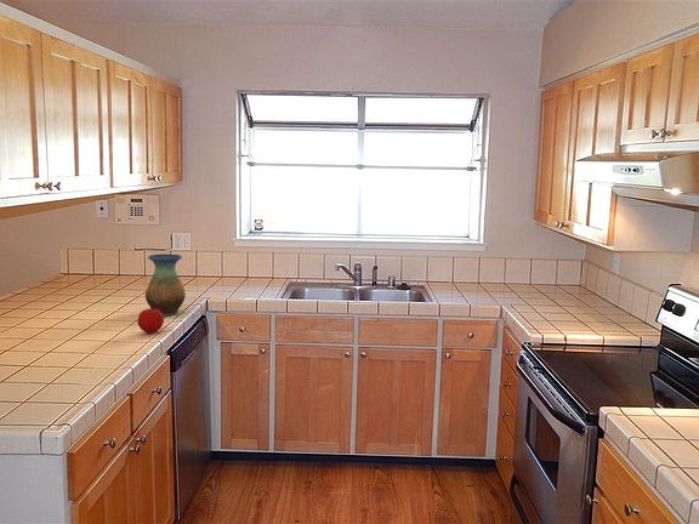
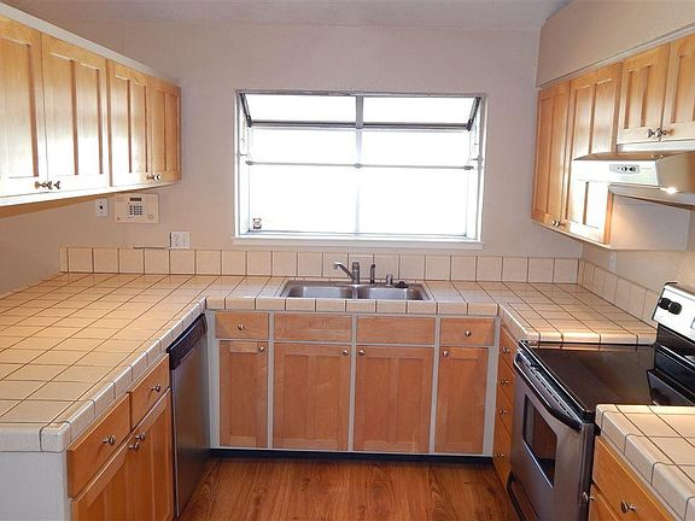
- vase (165, 284)
- fruit (150, 319)
